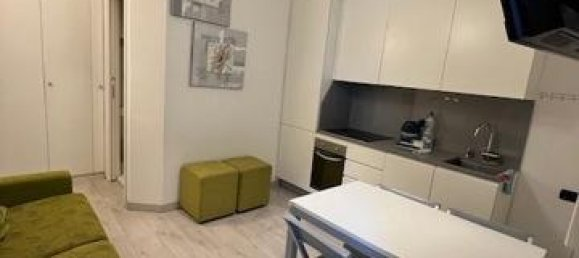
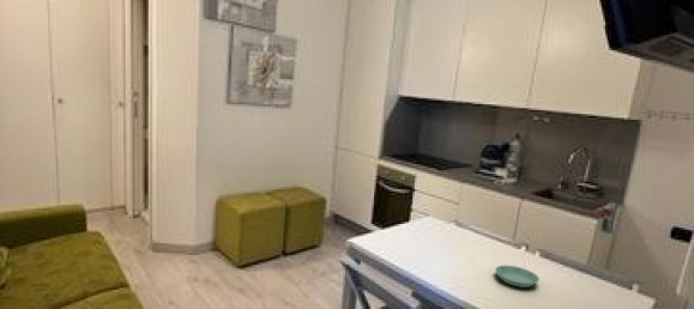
+ saucer (515, 277)
